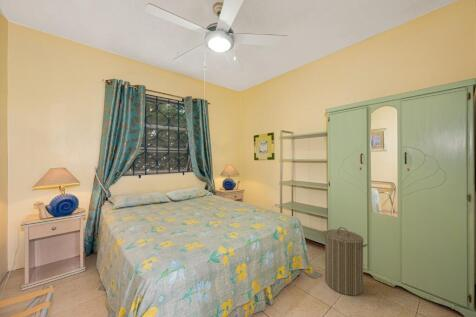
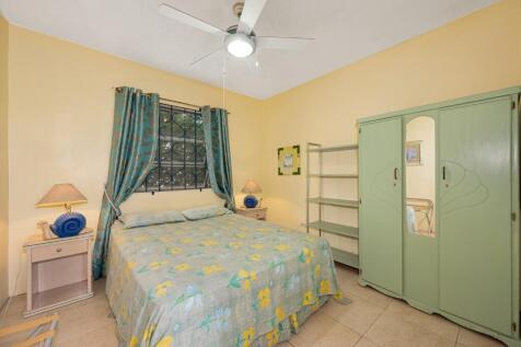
- laundry hamper (343, 256)
